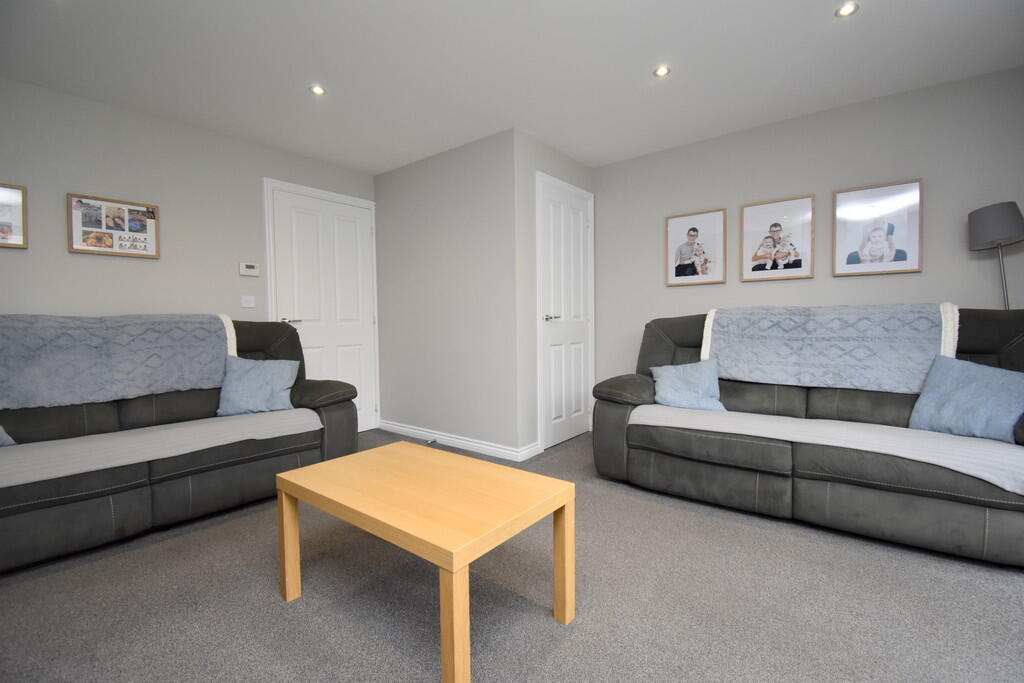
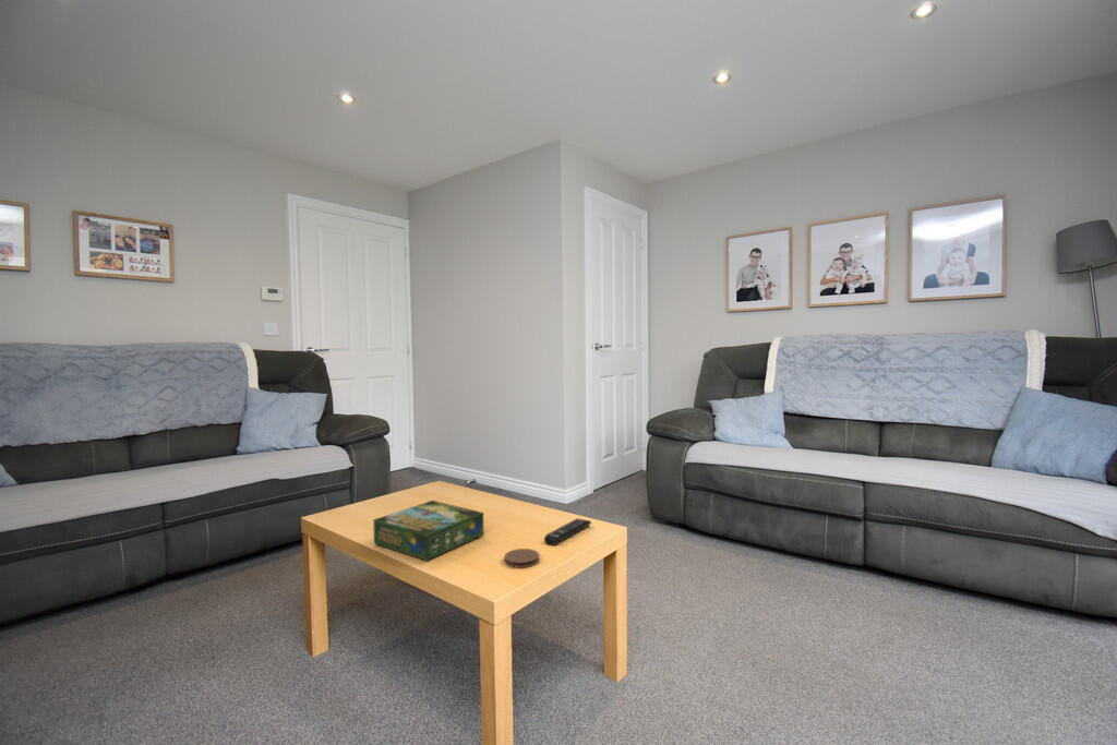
+ coaster (521, 557)
+ remote control (568, 530)
+ board game (430, 527)
